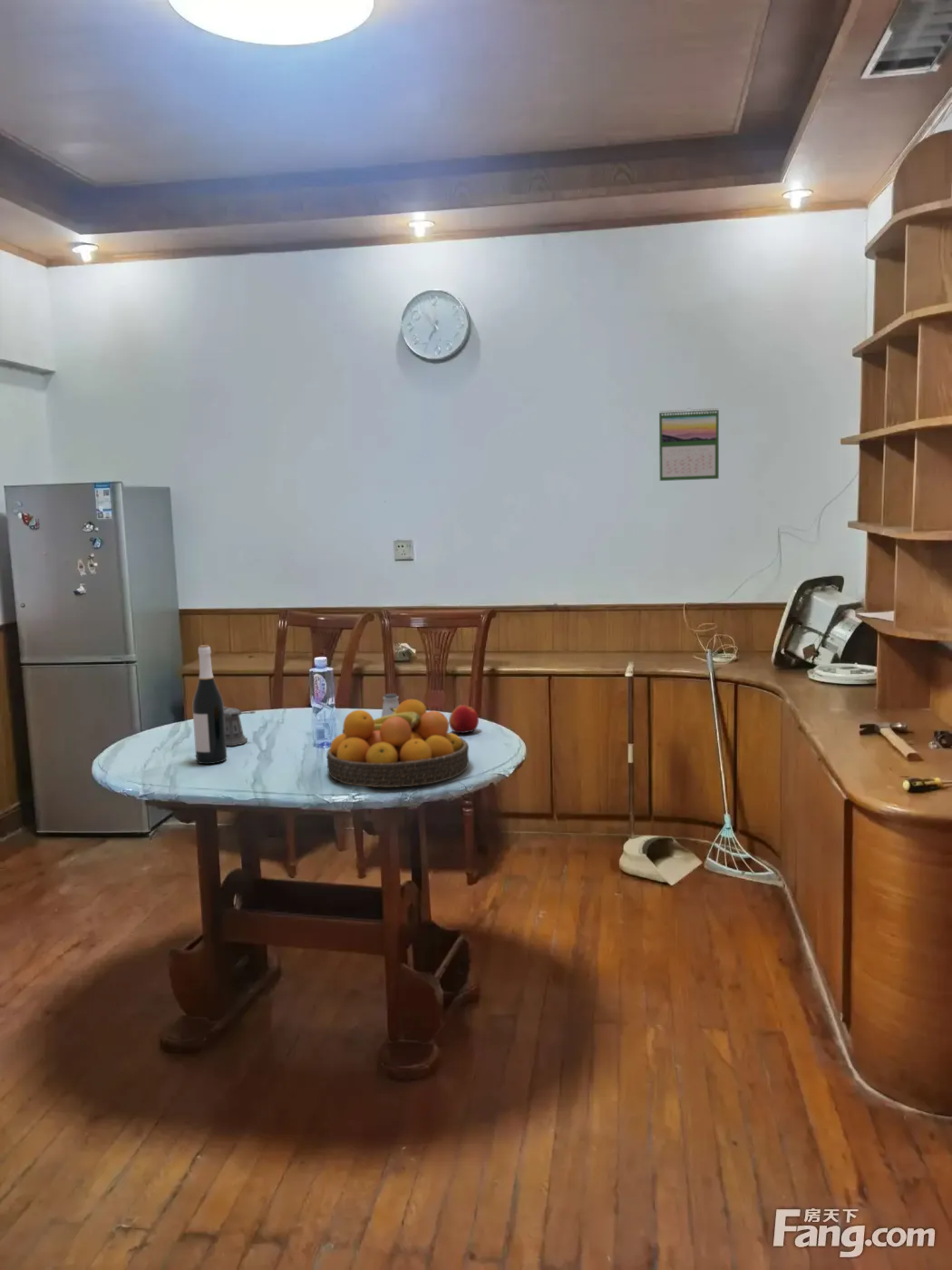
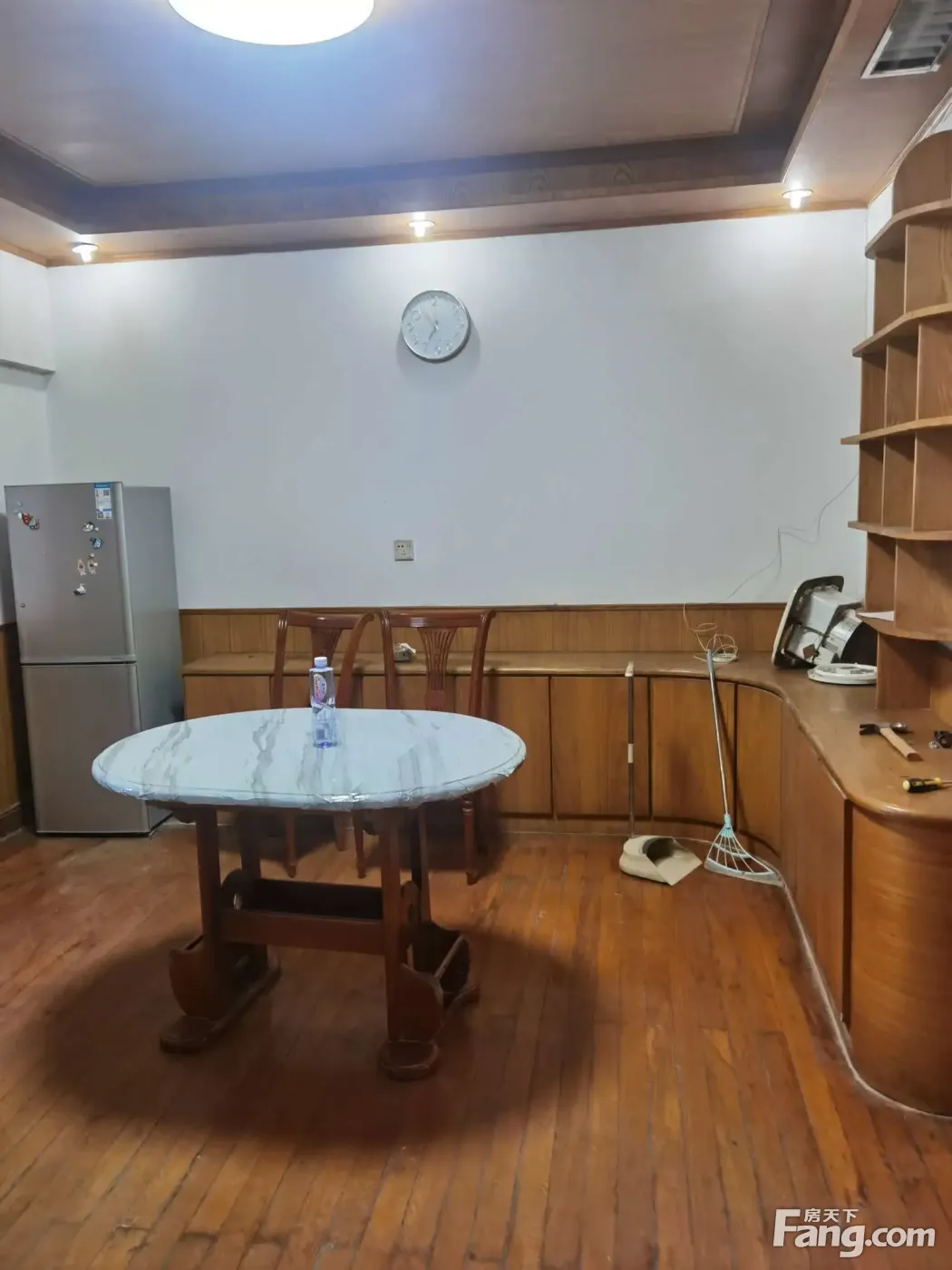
- calendar (688, 444)
- pepper shaker (233, 725)
- apple (463, 718)
- saltshaker (391, 711)
- wine bottle (208, 703)
- fruit bowl (397, 737)
